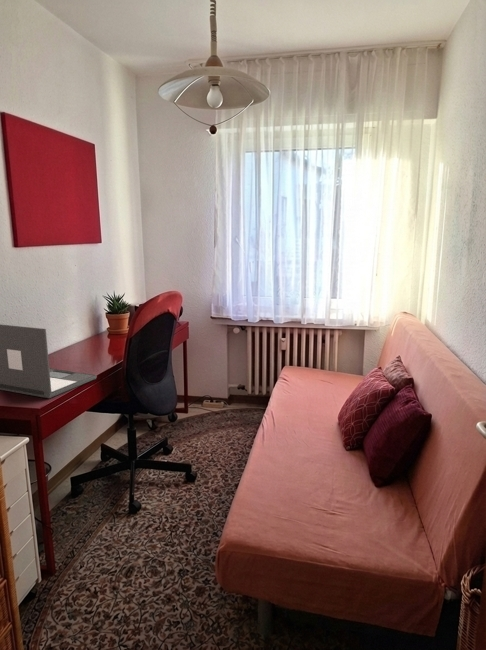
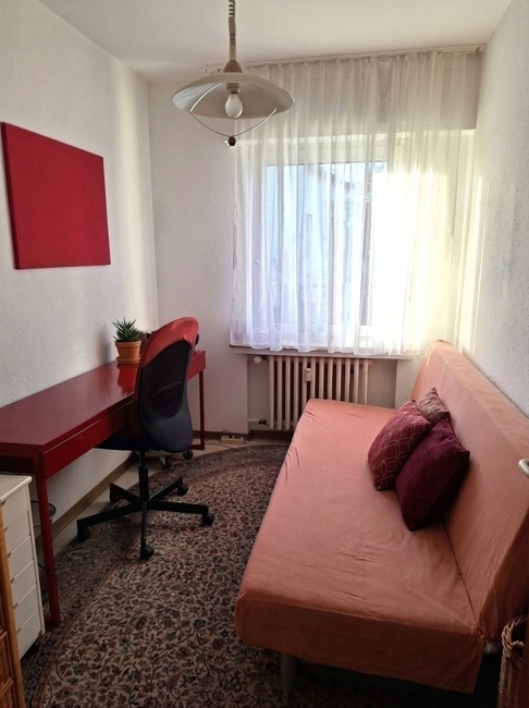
- laptop (41, 352)
